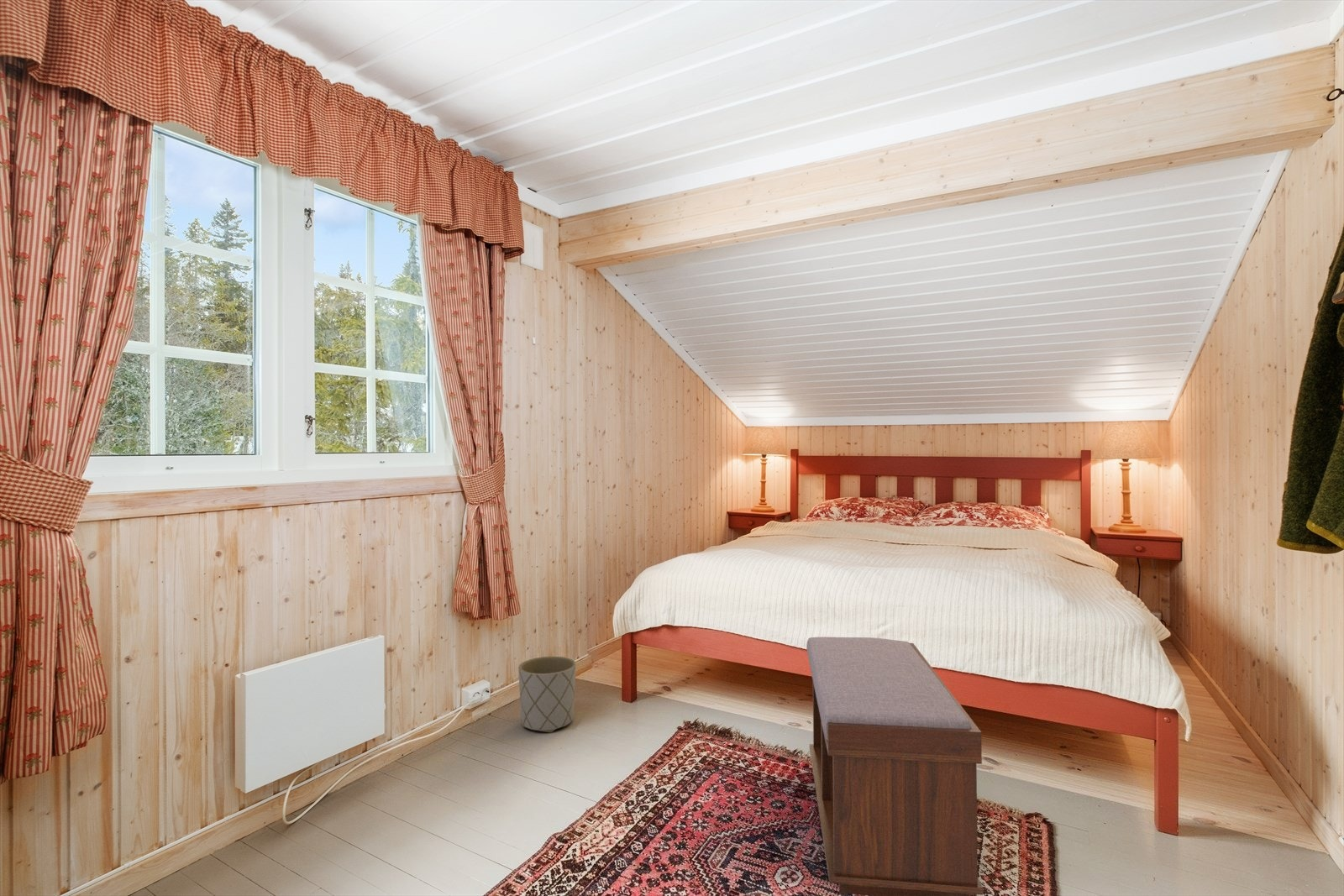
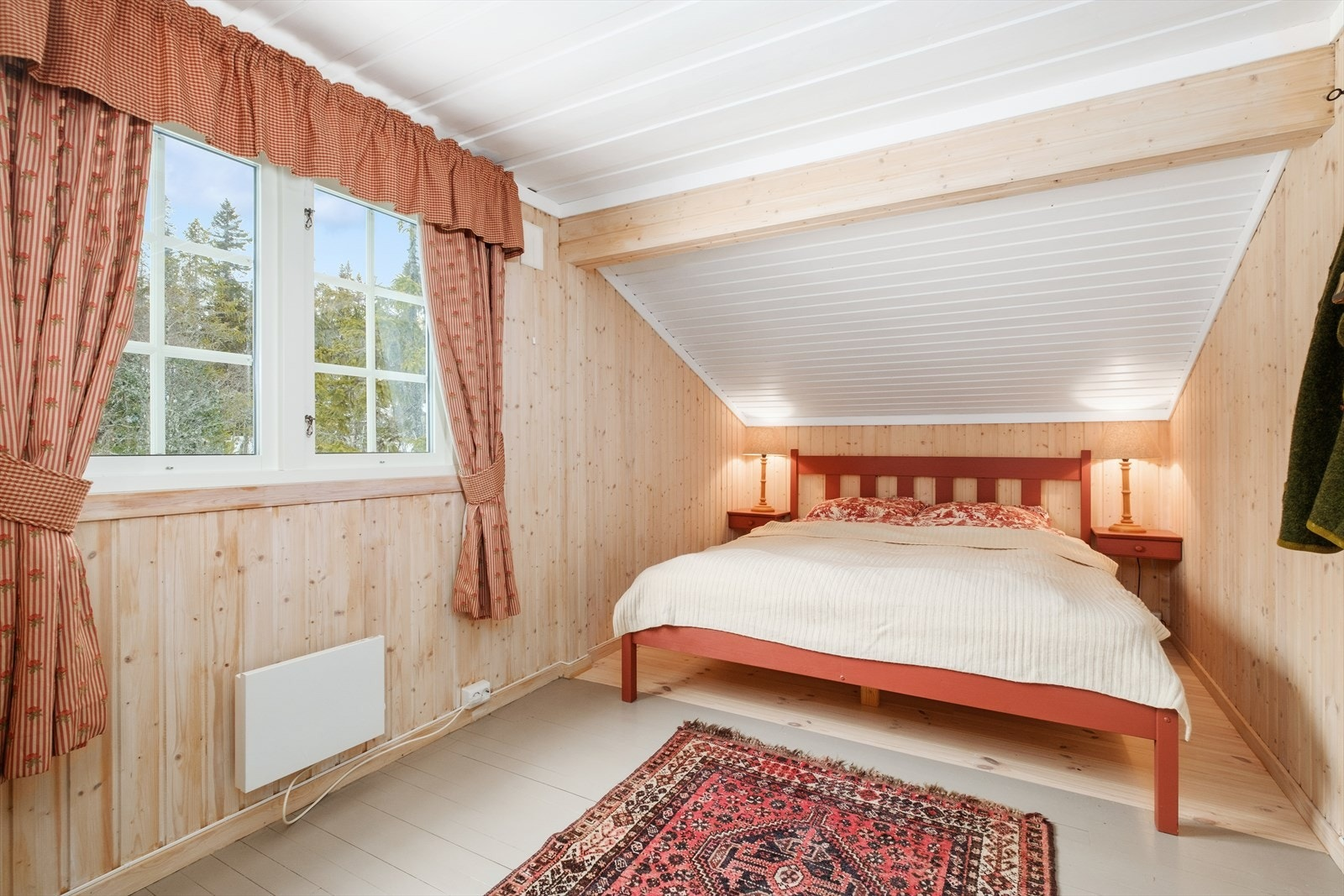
- bench (876, 746)
- planter (547, 694)
